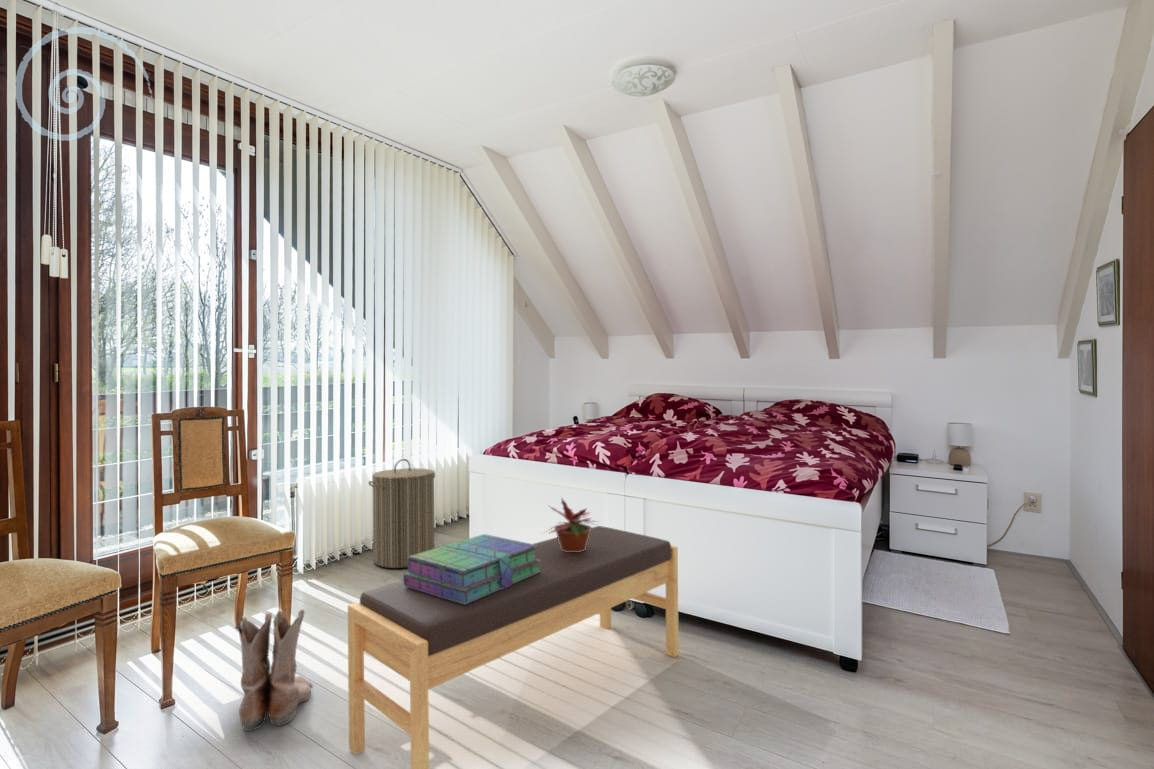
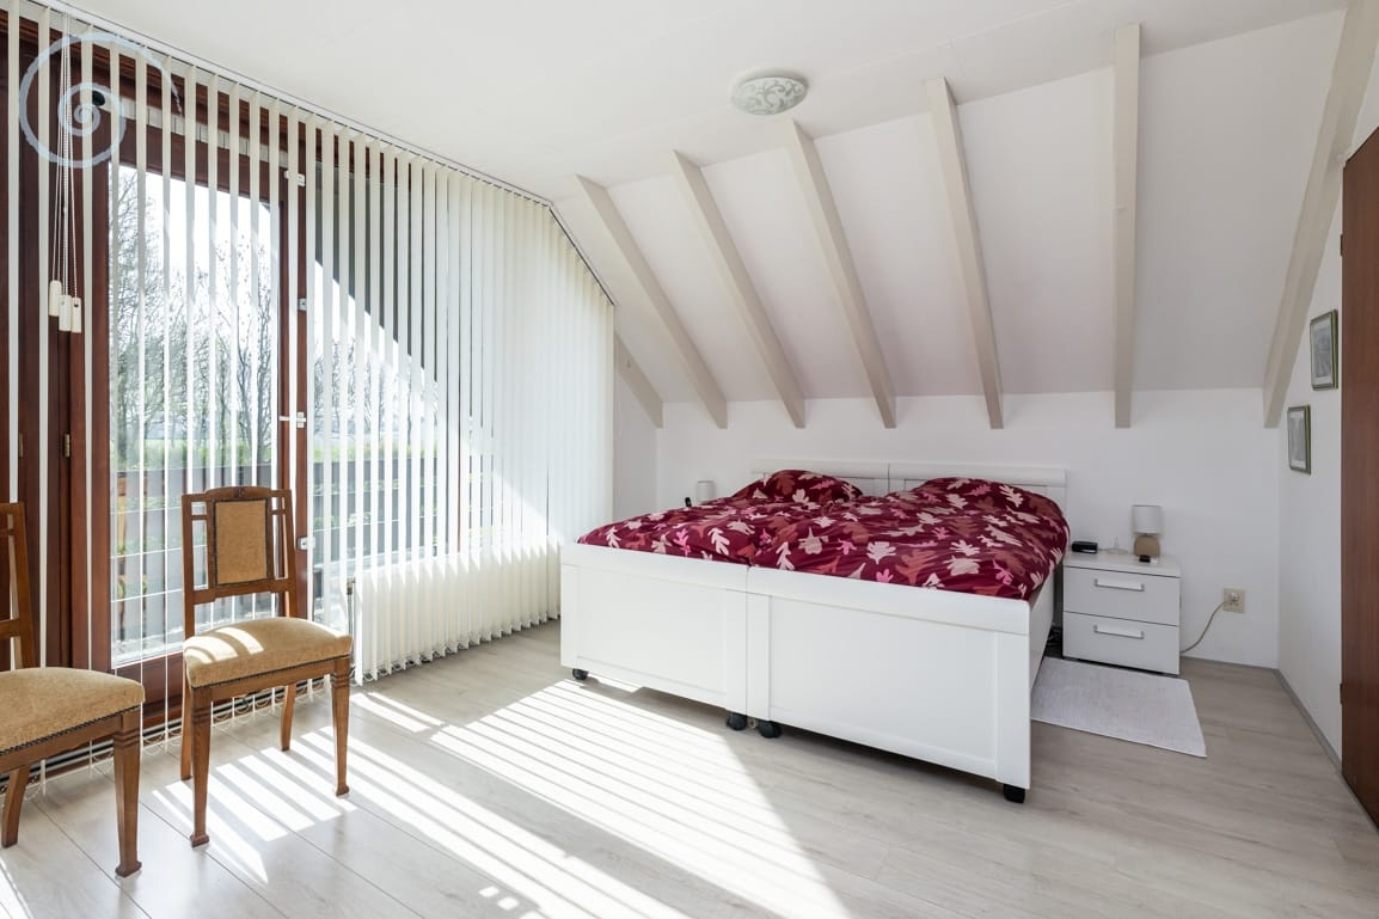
- laundry hamper (404, 508)
- bench (536, 628)
- boots (274, 656)
- potted plant (572, 521)
- stack of books (474, 564)
